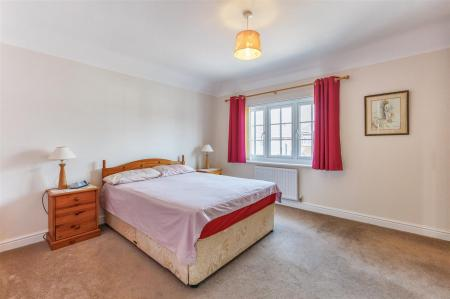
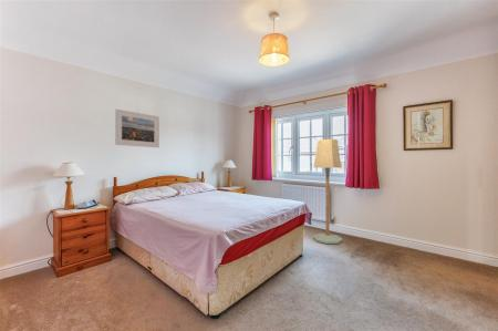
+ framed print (138, 130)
+ floor lamp (326, 189)
